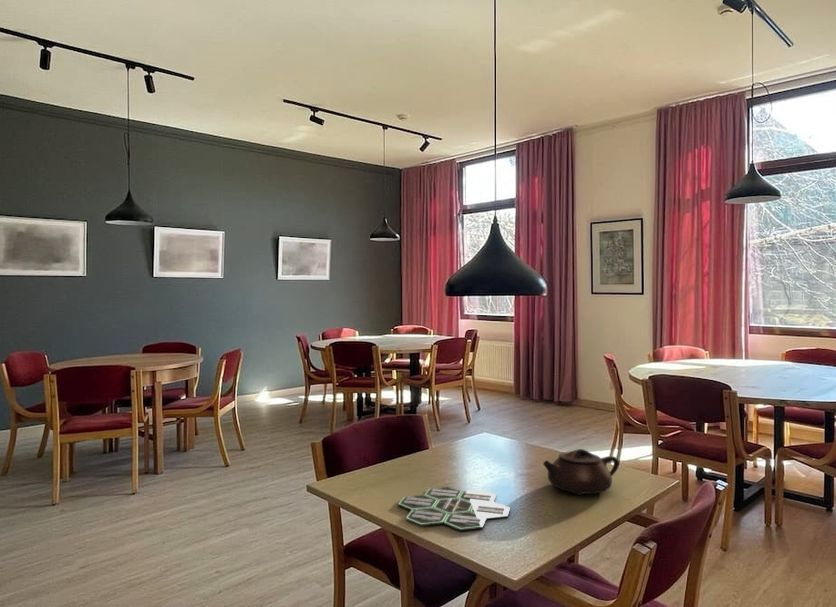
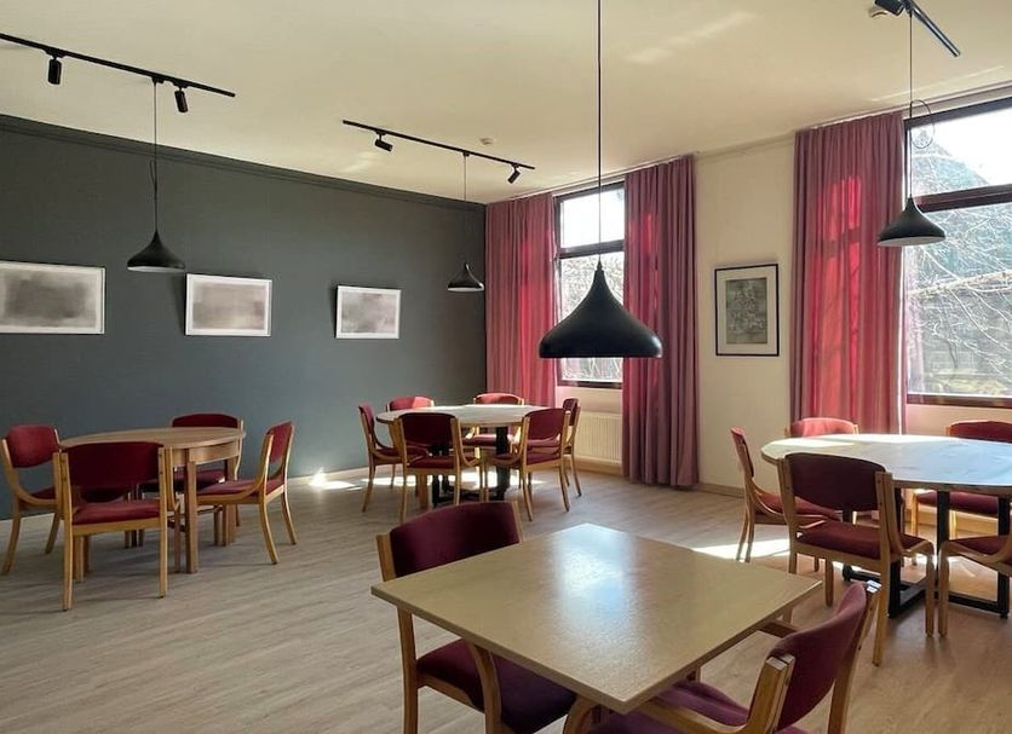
- board game (453, 505)
- teapot (581, 468)
